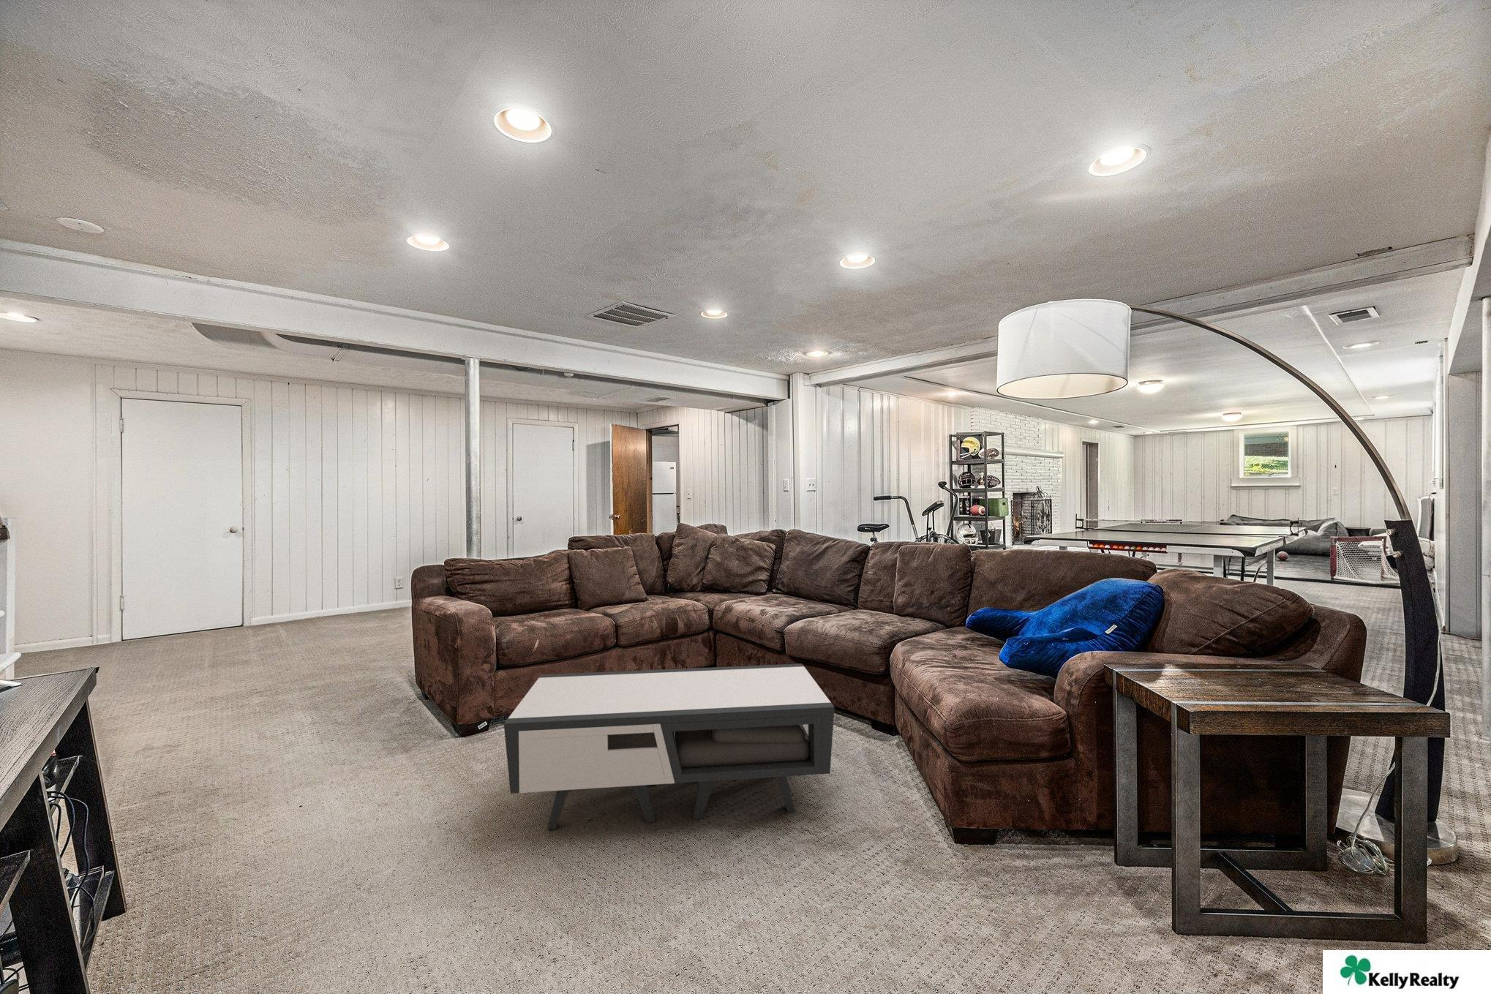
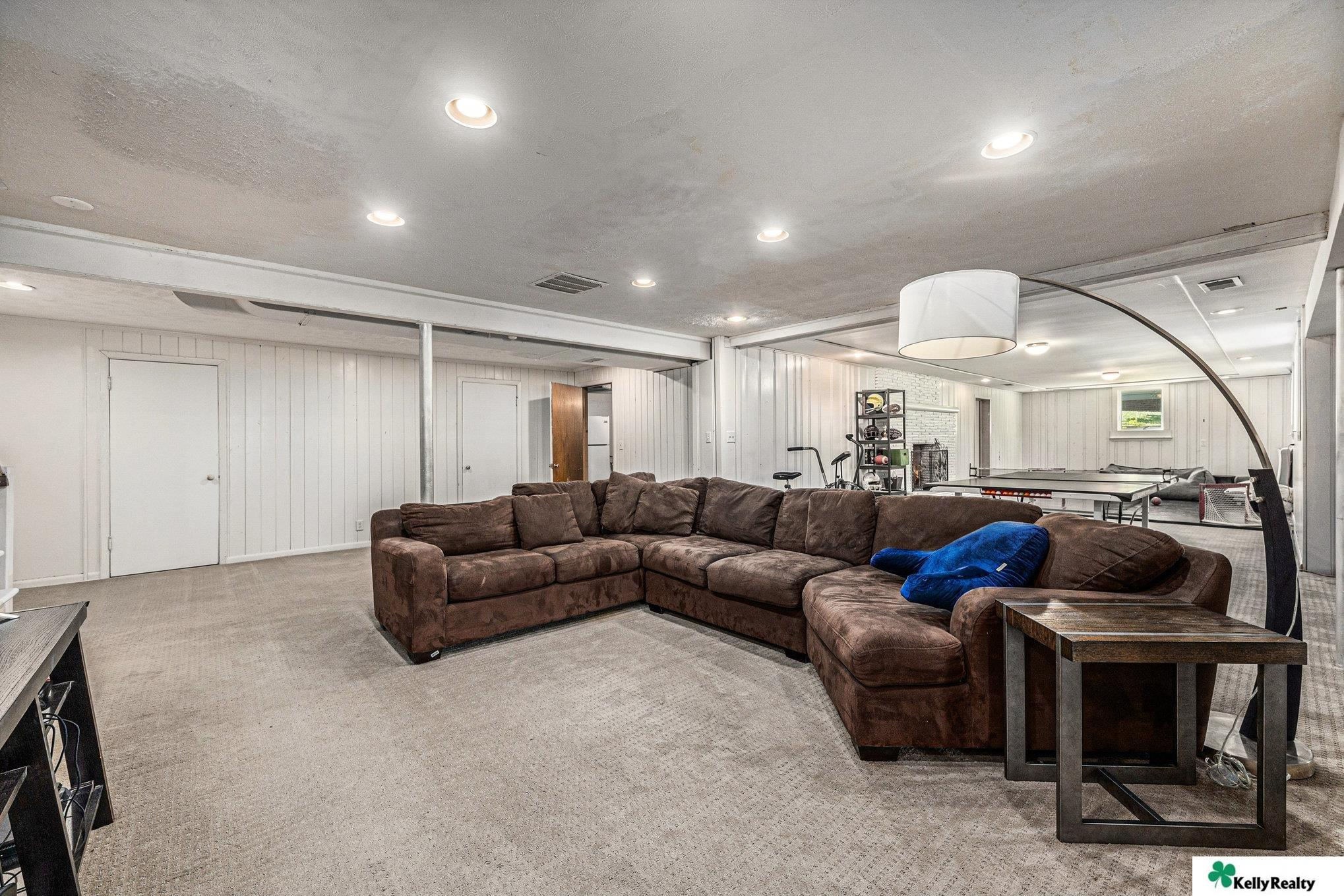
- coffee table (674, 743)
